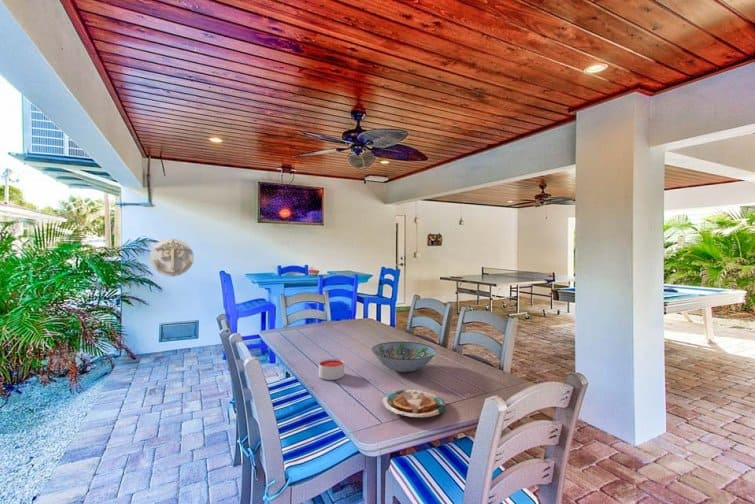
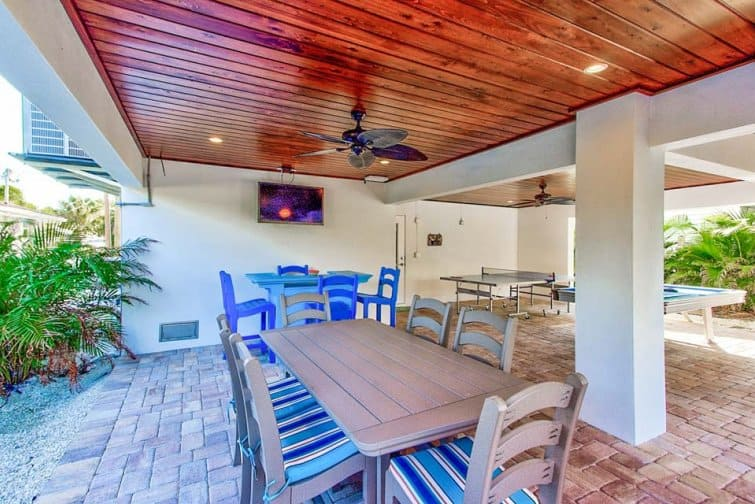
- wall decoration (172, 257)
- plate (414, 402)
- candle (331, 368)
- decorative bowl (403, 359)
